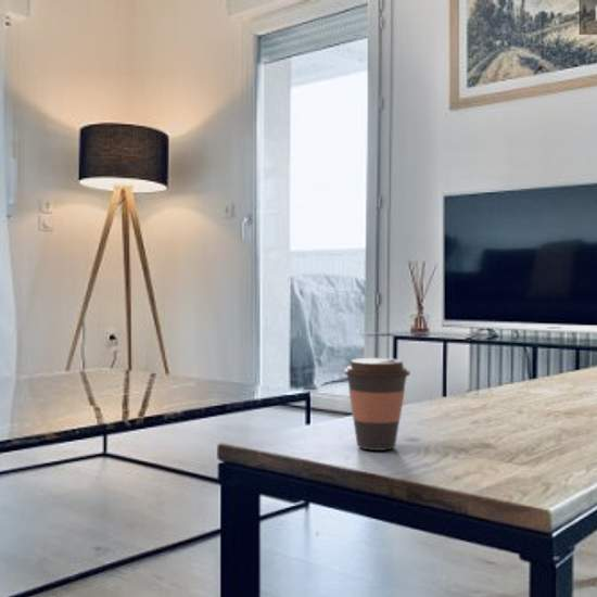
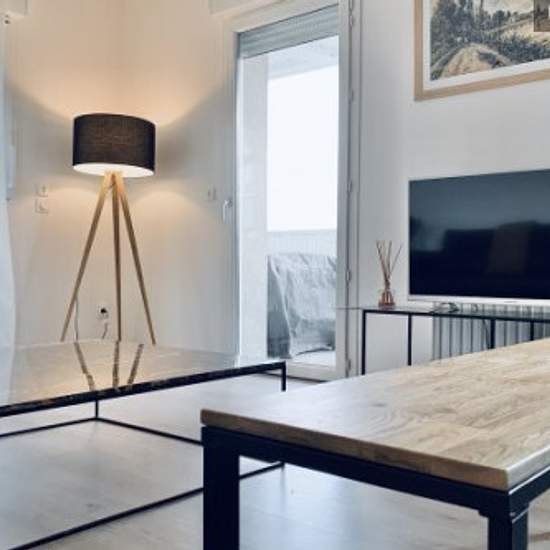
- coffee cup (376, 403)
